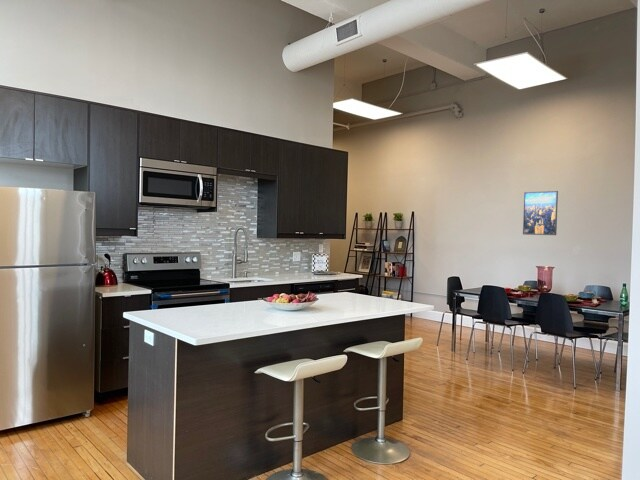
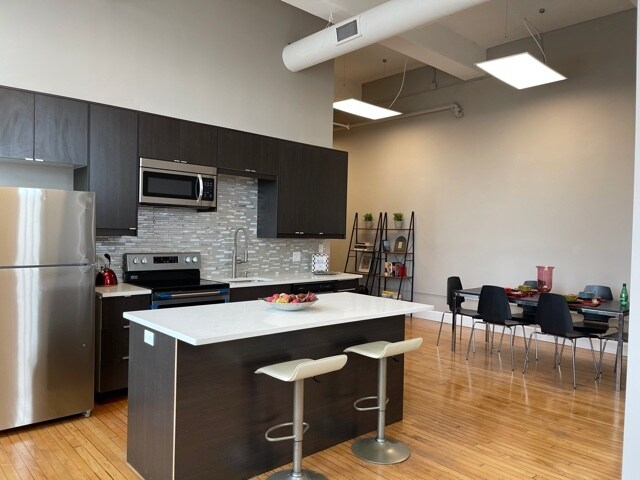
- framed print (539, 213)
